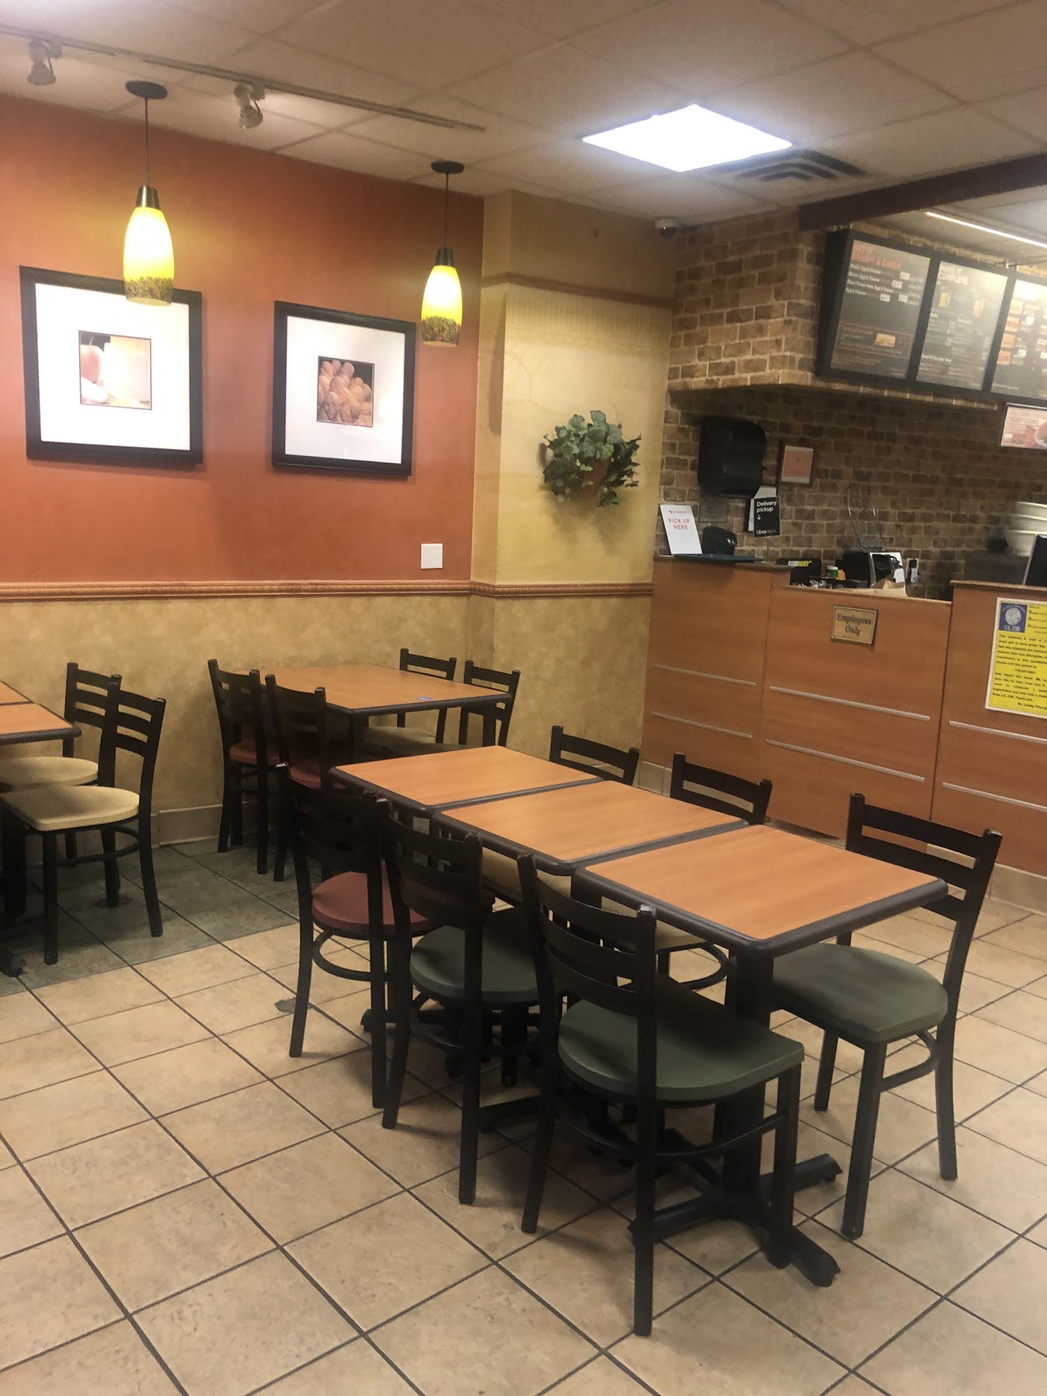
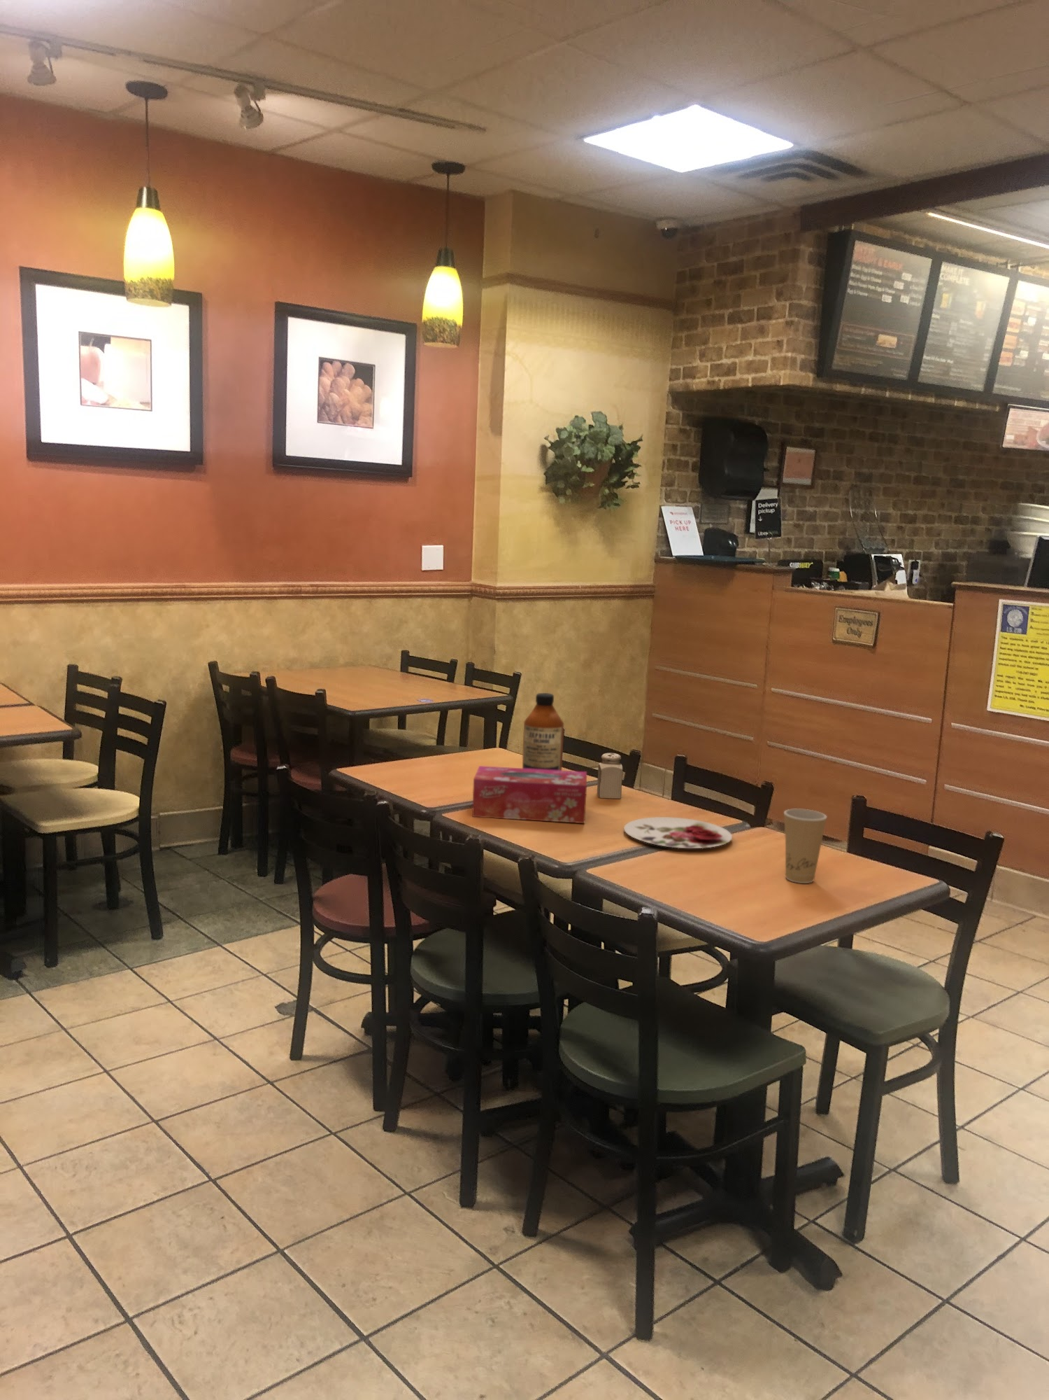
+ tissue box (530, 794)
+ paper cup (802, 847)
+ plate (678, 831)
+ salt shaker (609, 775)
+ bottle (543, 741)
